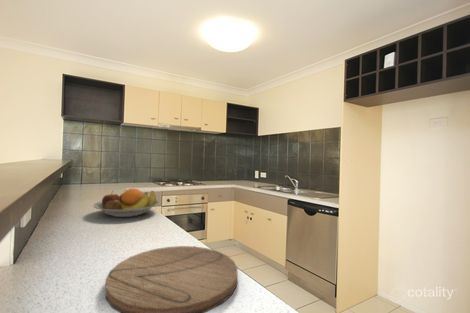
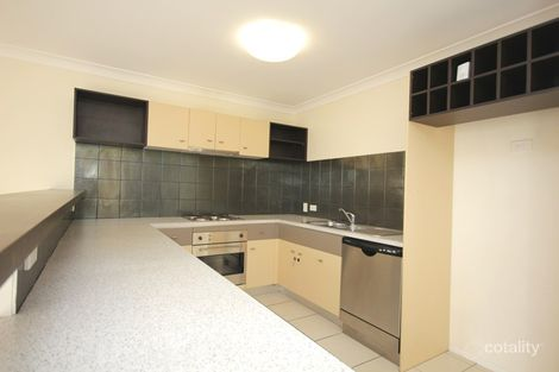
- fruit bowl (127, 200)
- cutting board (175, 273)
